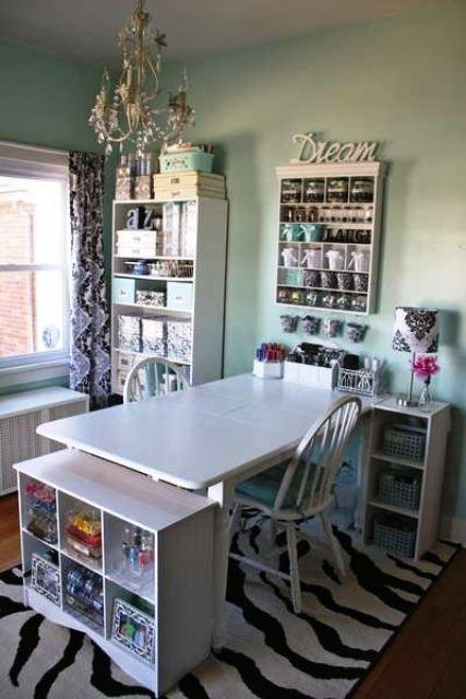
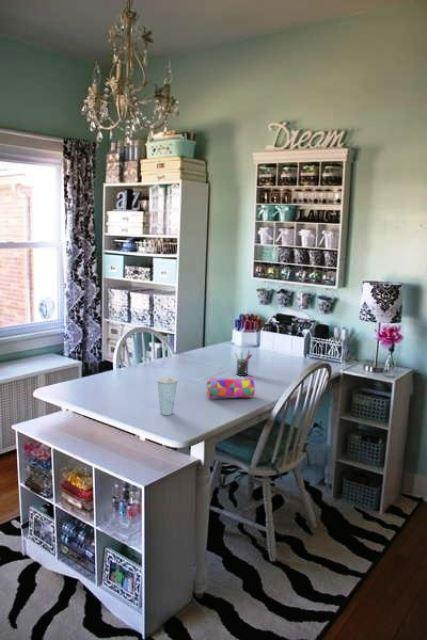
+ cup (166, 395)
+ pencil case (230, 387)
+ pen holder (243, 362)
